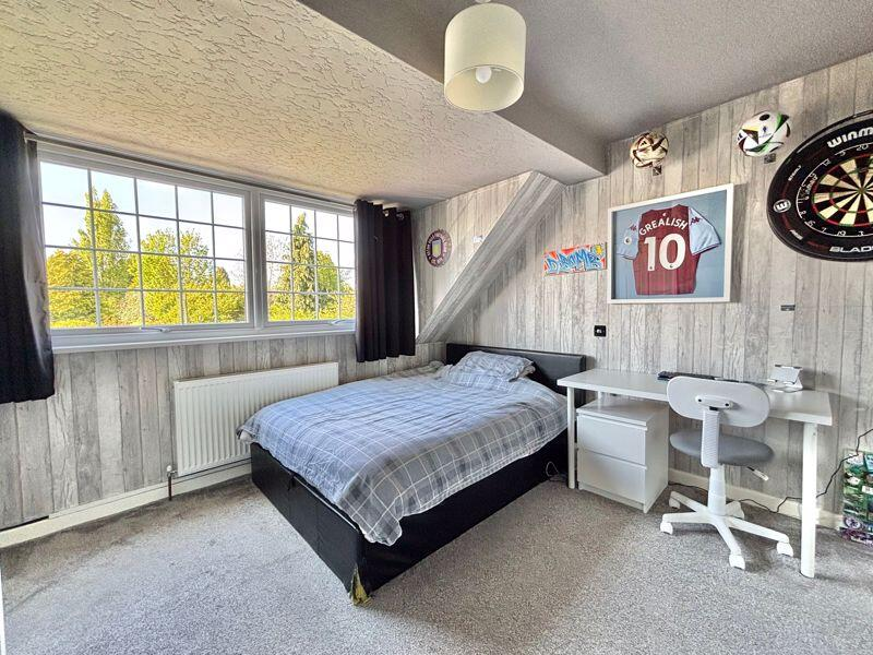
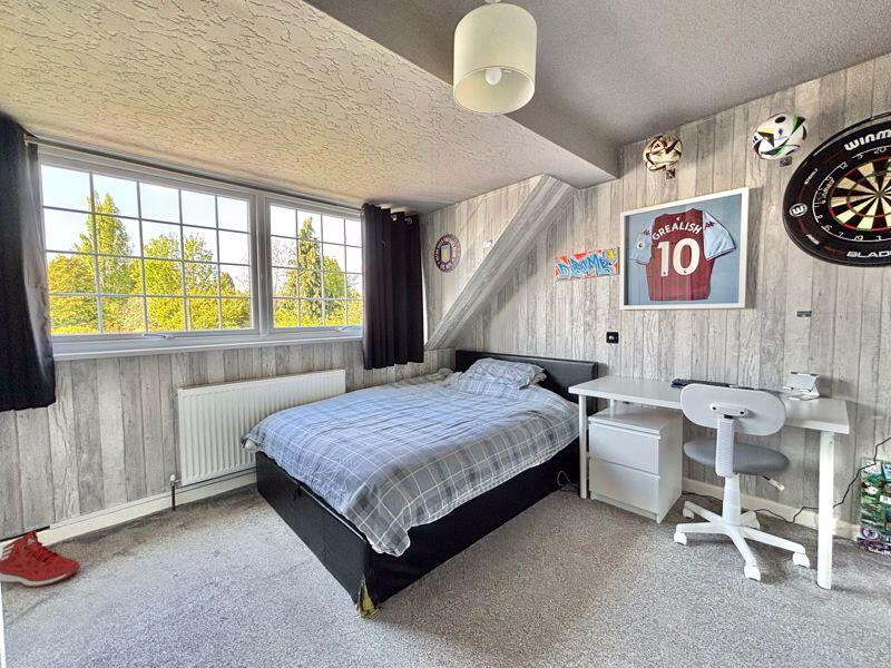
+ sneaker (38, 556)
